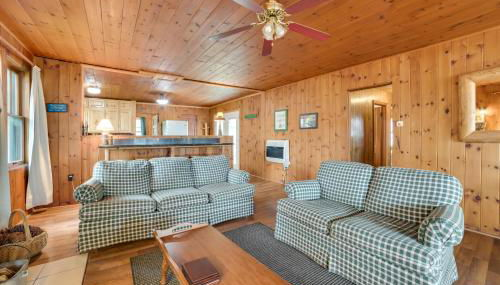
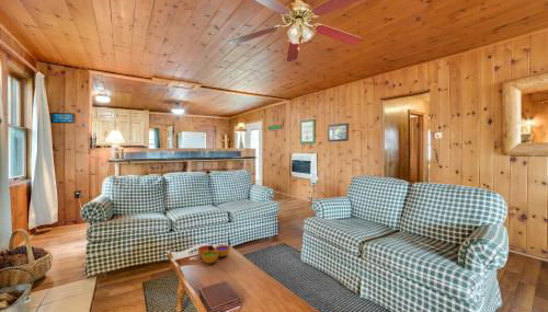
+ decorative bowl (210, 250)
